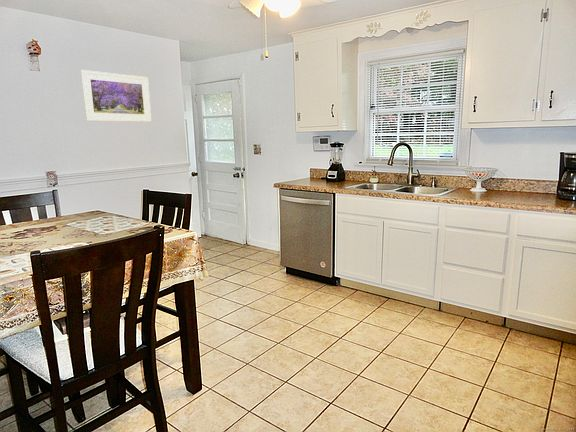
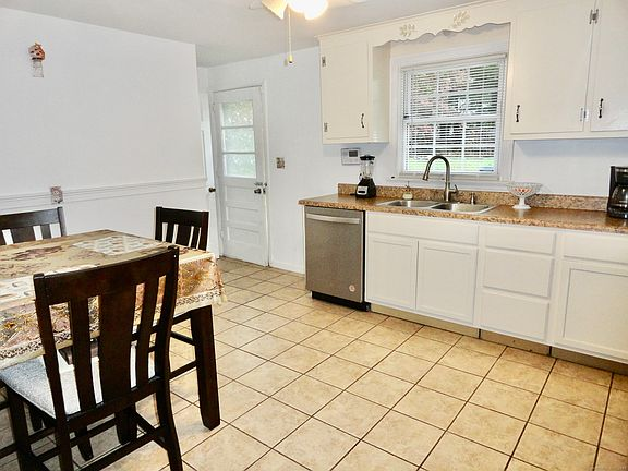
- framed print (118, 97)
